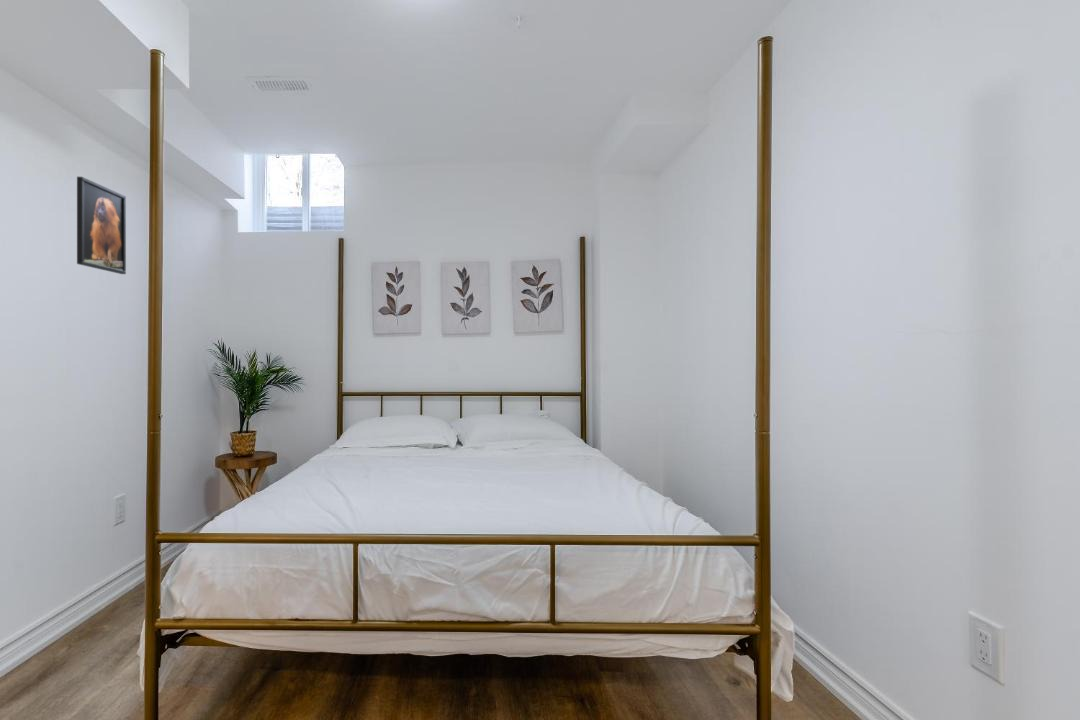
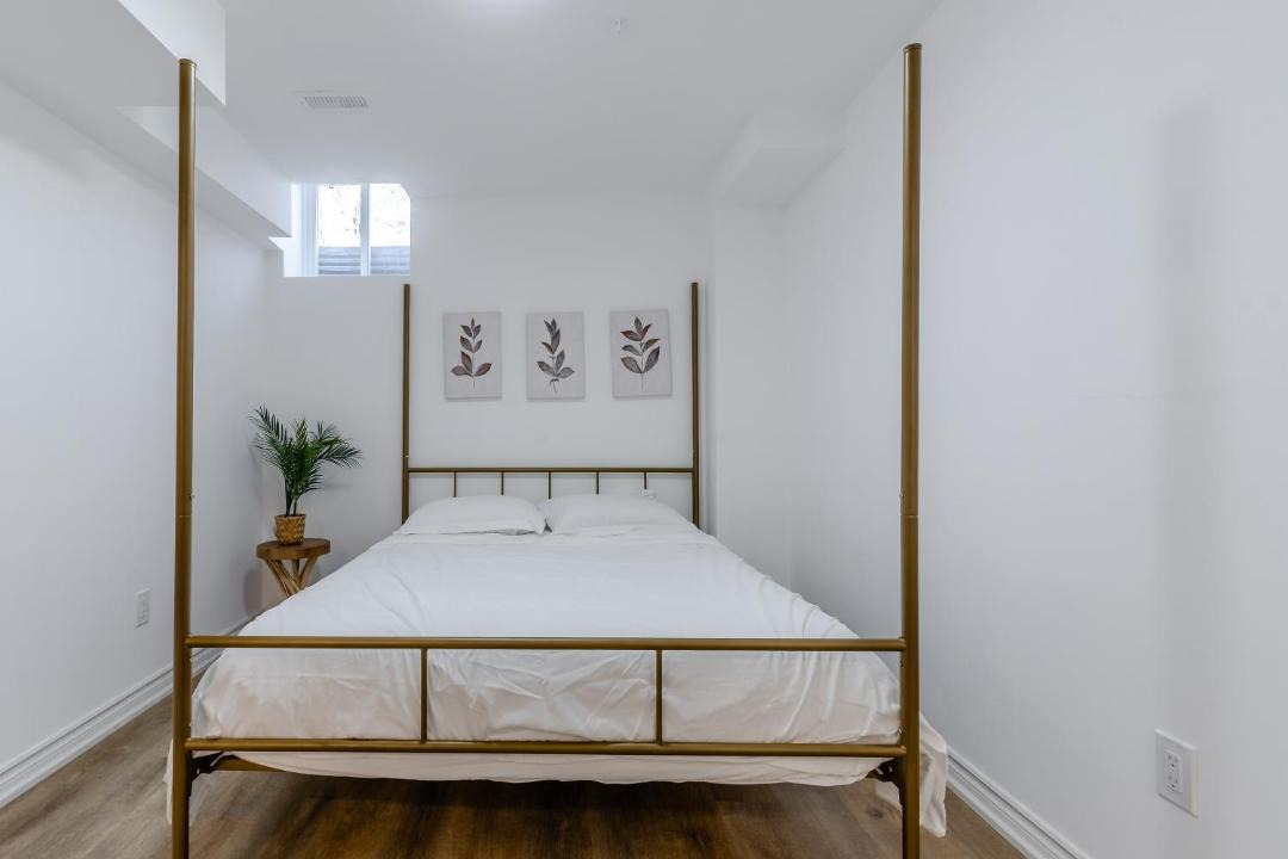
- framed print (102, 228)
